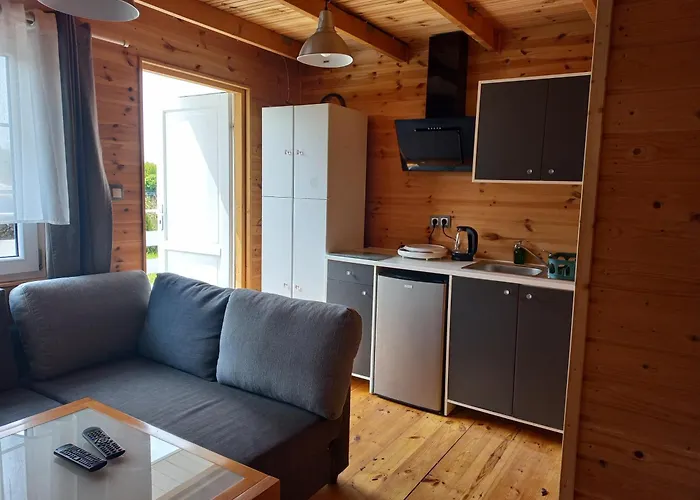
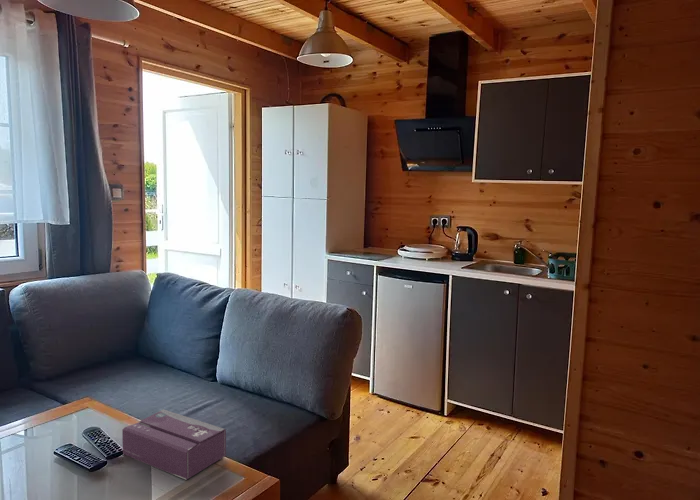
+ tissue box (174, 441)
